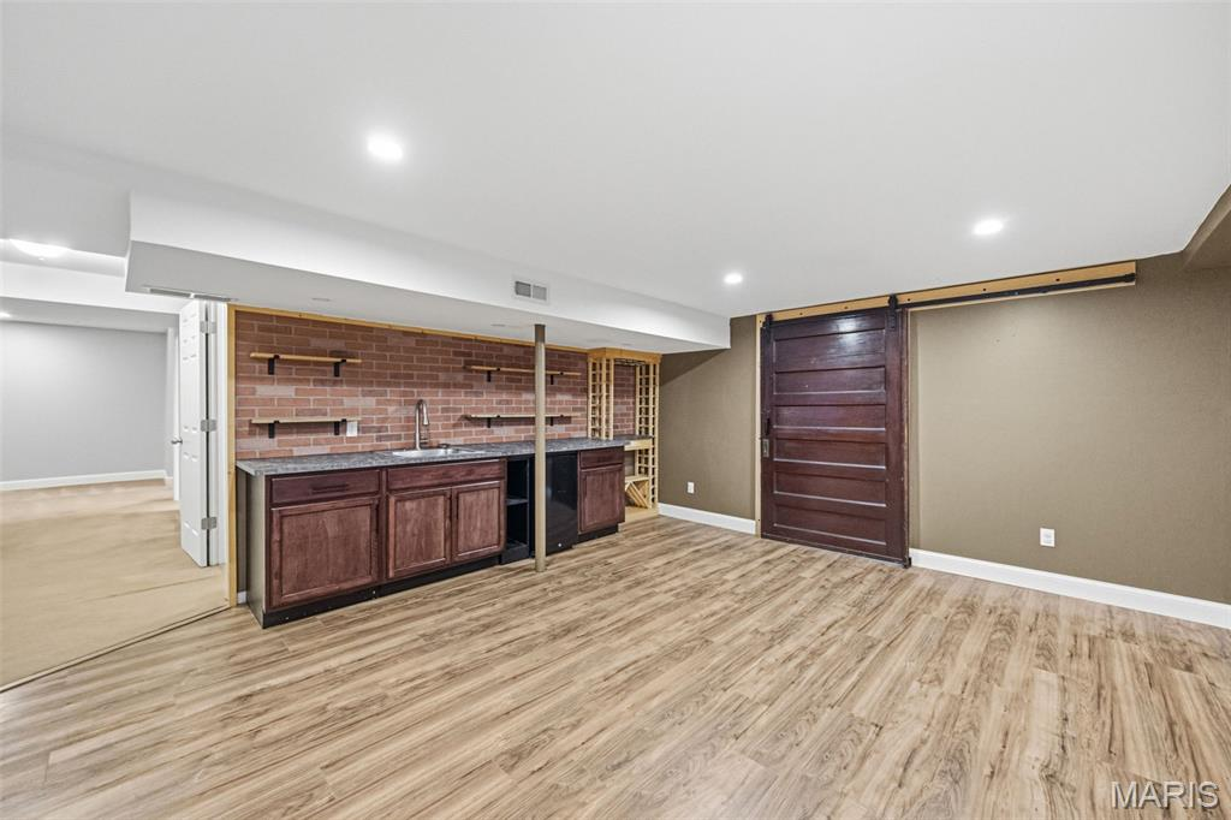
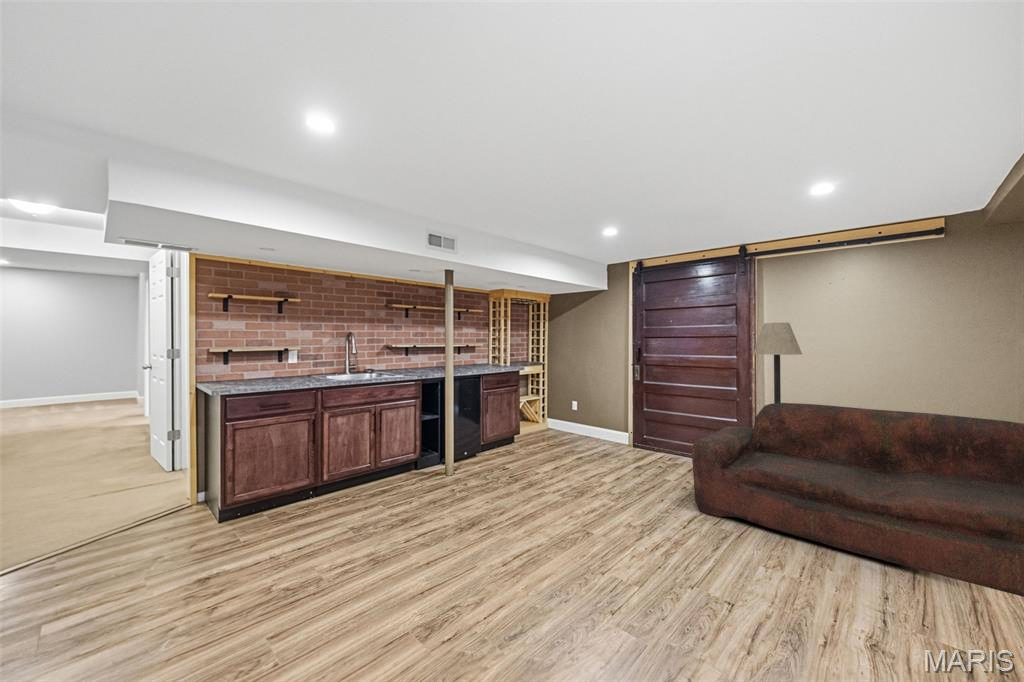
+ sofa (880, 476)
+ floor lamp (777, 401)
